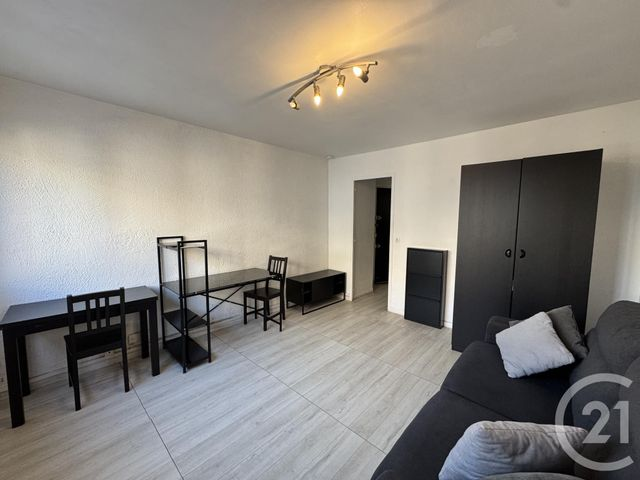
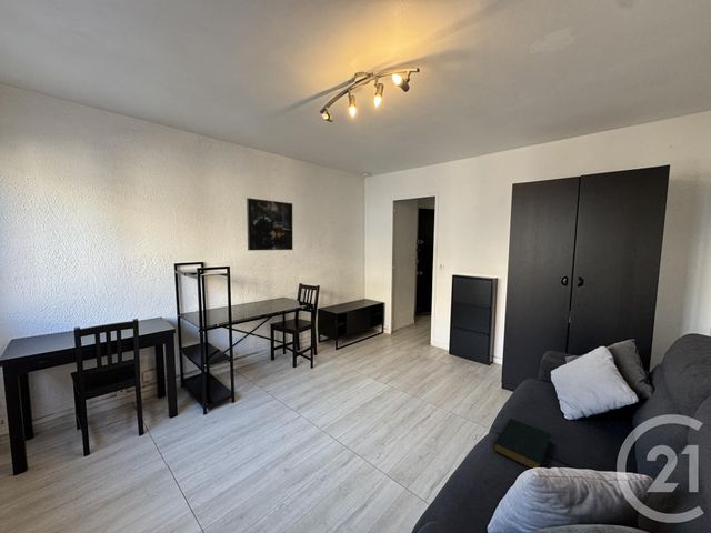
+ hardback book (522, 442)
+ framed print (271, 225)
